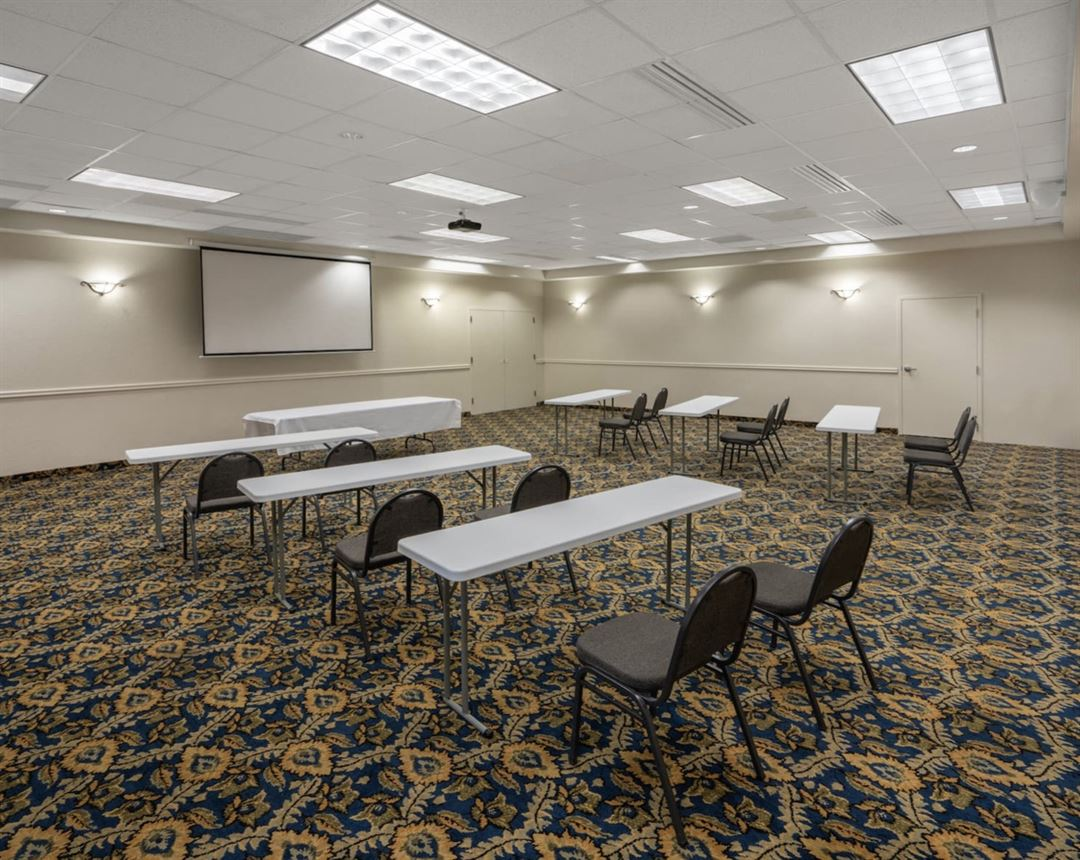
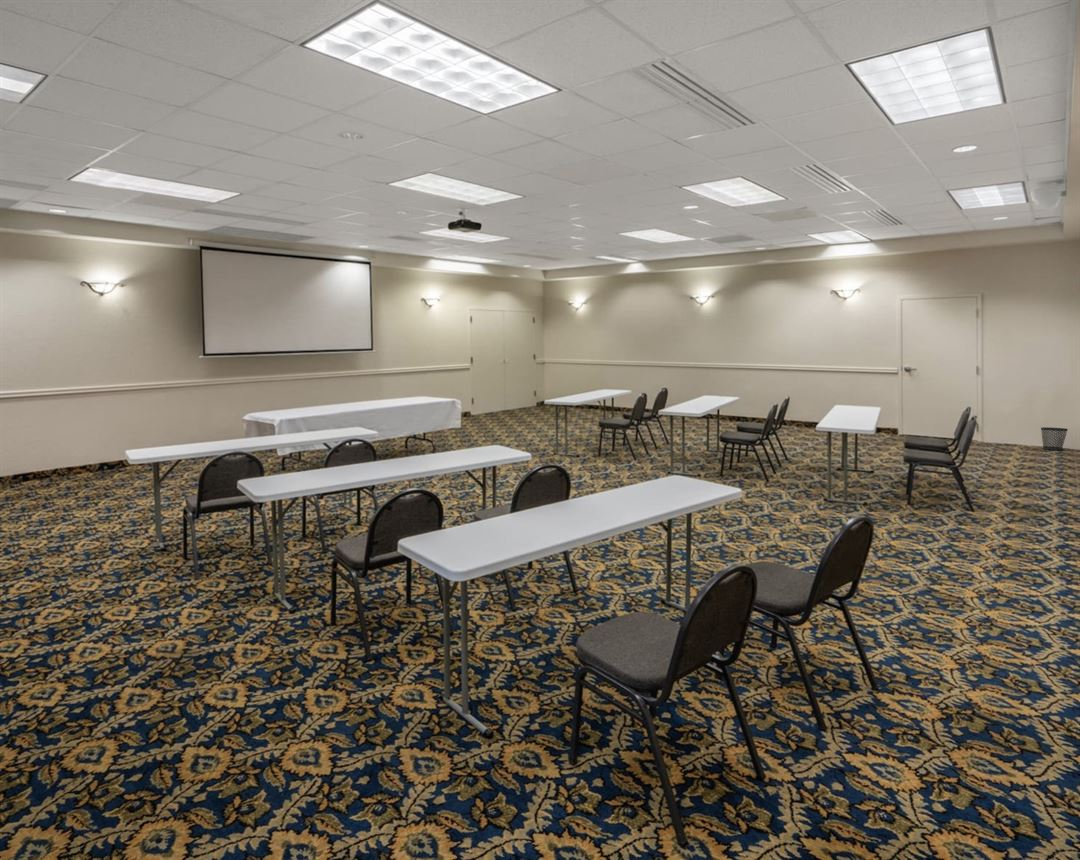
+ wastebasket (1053, 438)
